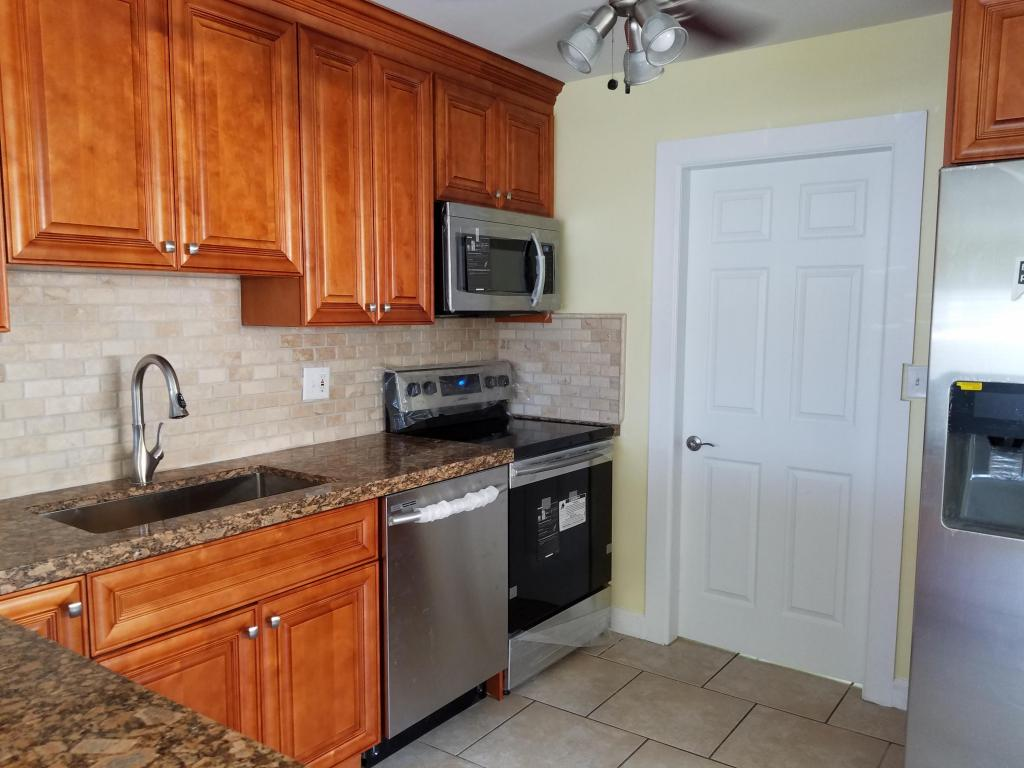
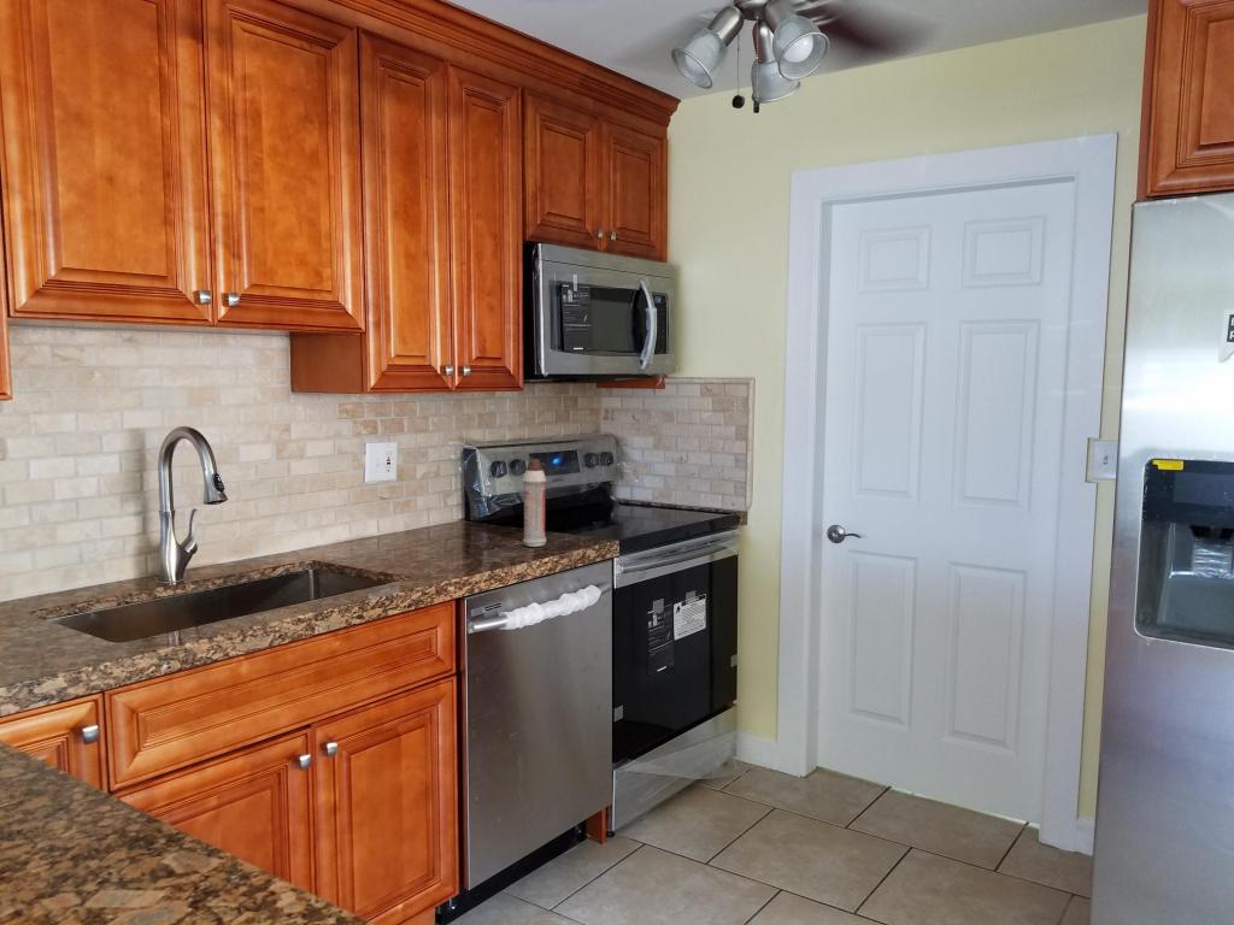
+ spray bottle (534, 501)
